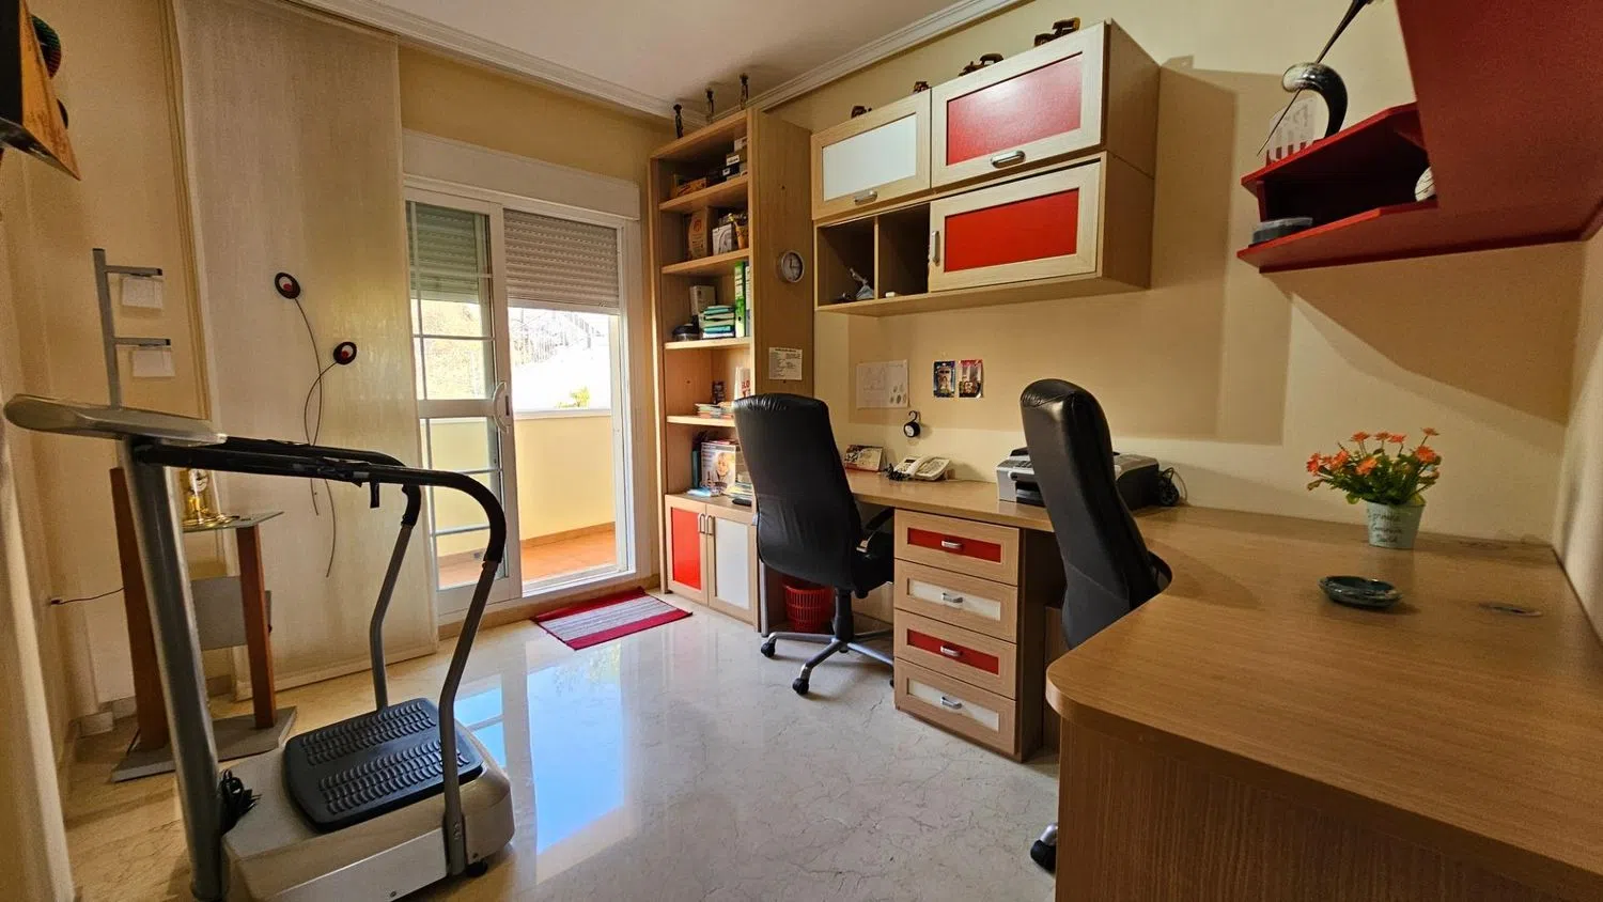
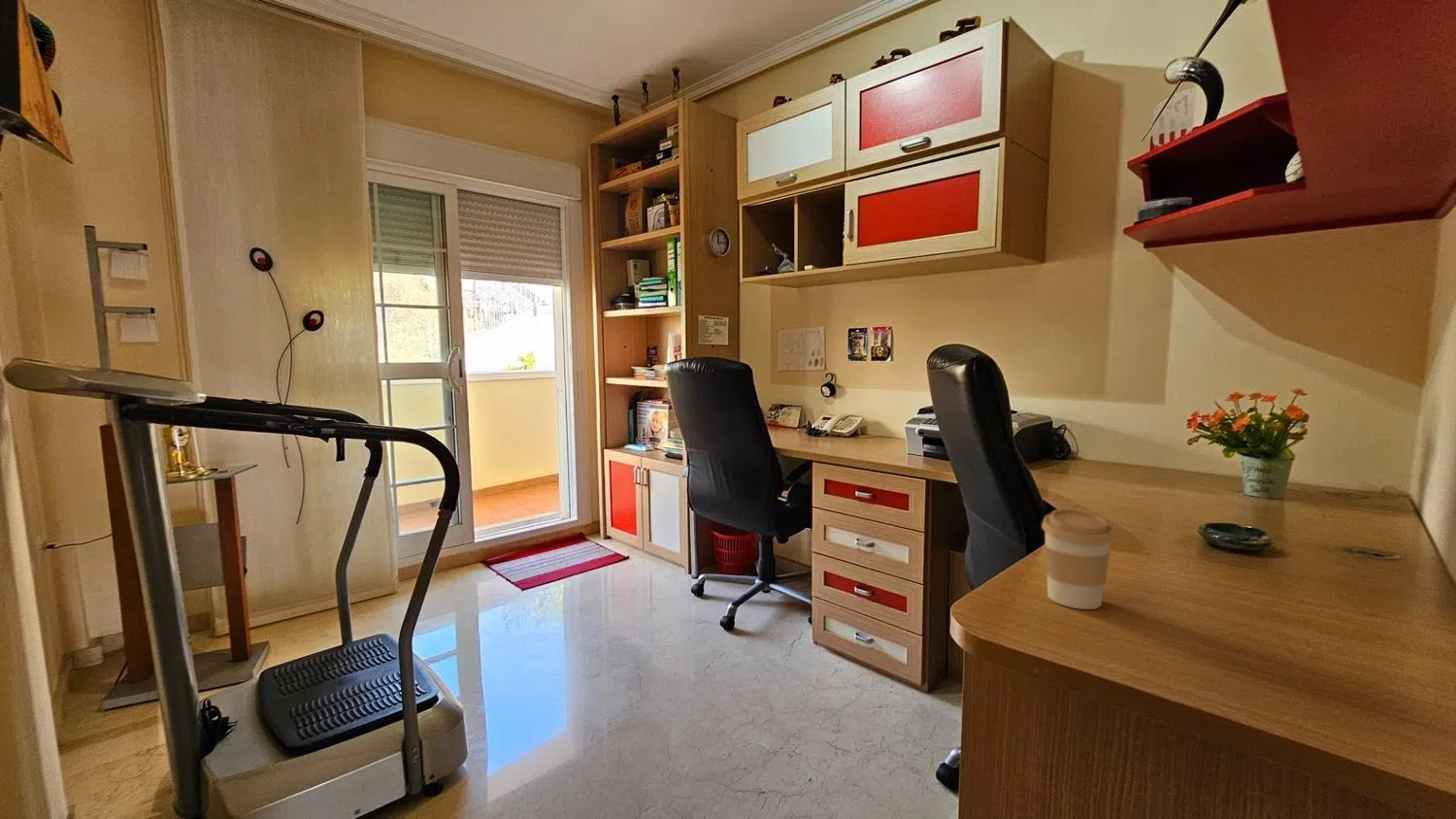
+ coffee cup (1075, 557)
